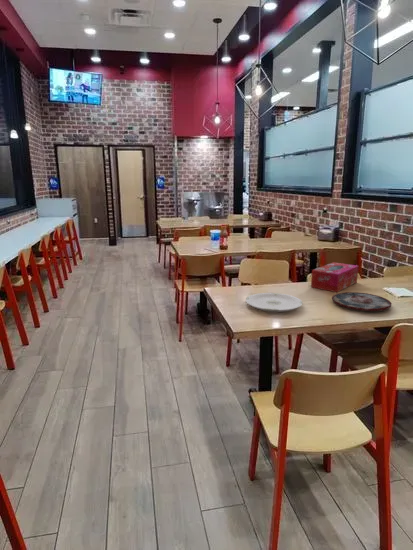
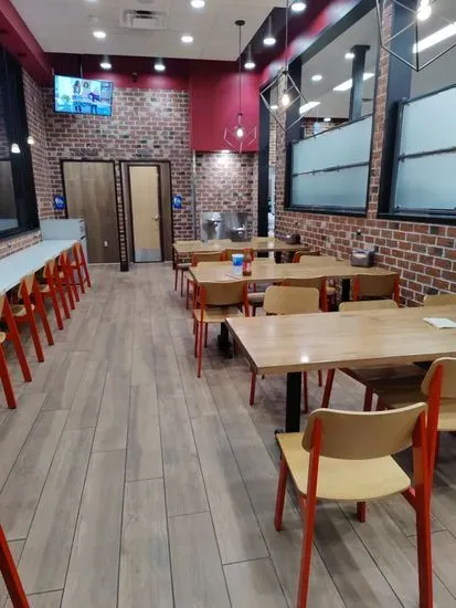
- plate (273, 302)
- plate (360, 301)
- tissue box (335, 276)
